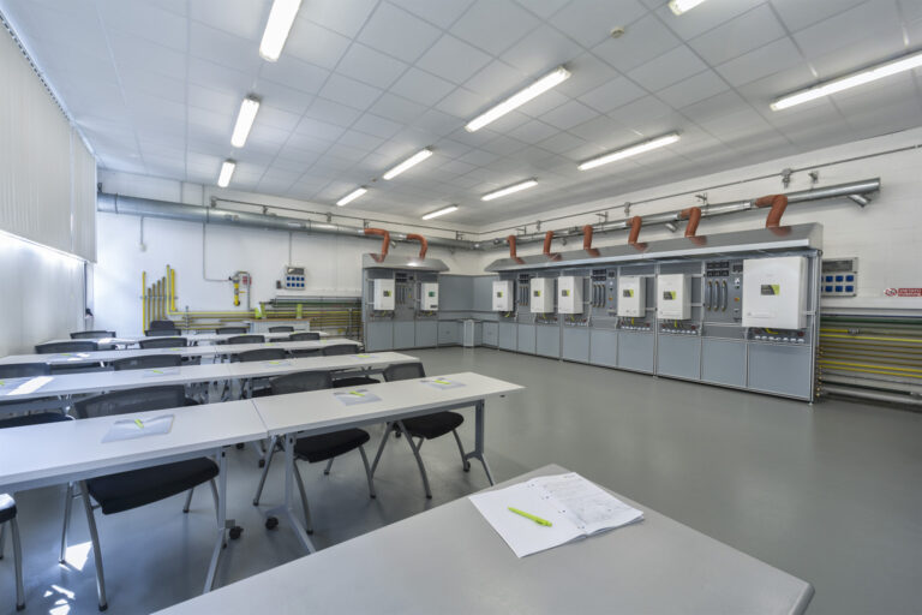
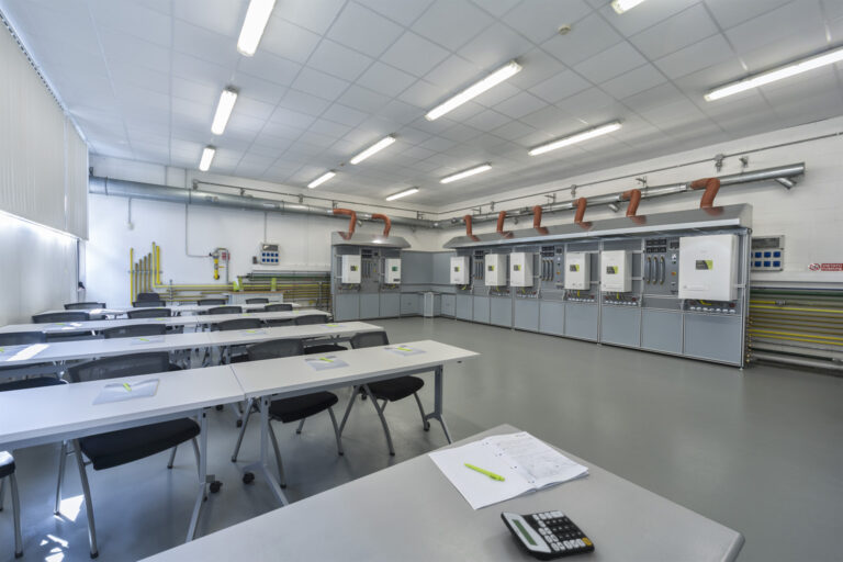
+ calculator (546, 531)
